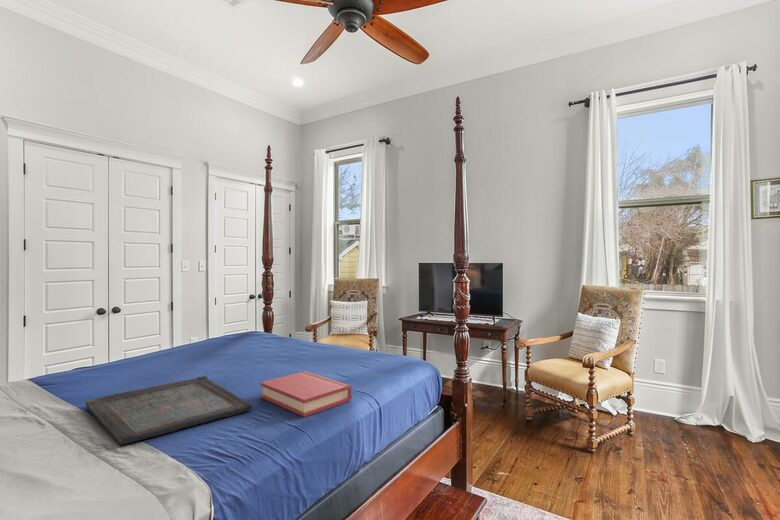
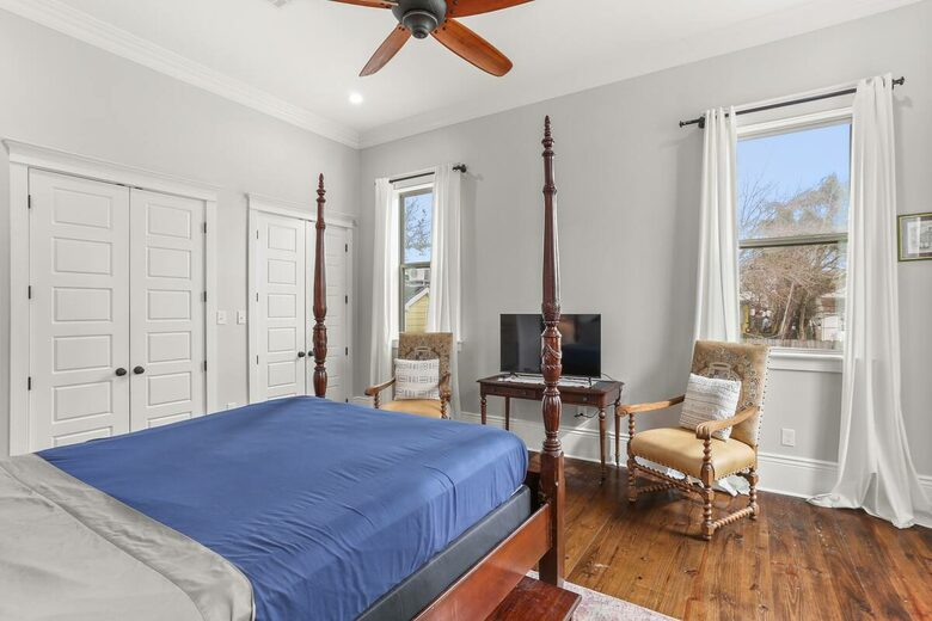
- serving tray (168, 404)
- hardback book (305, 391)
